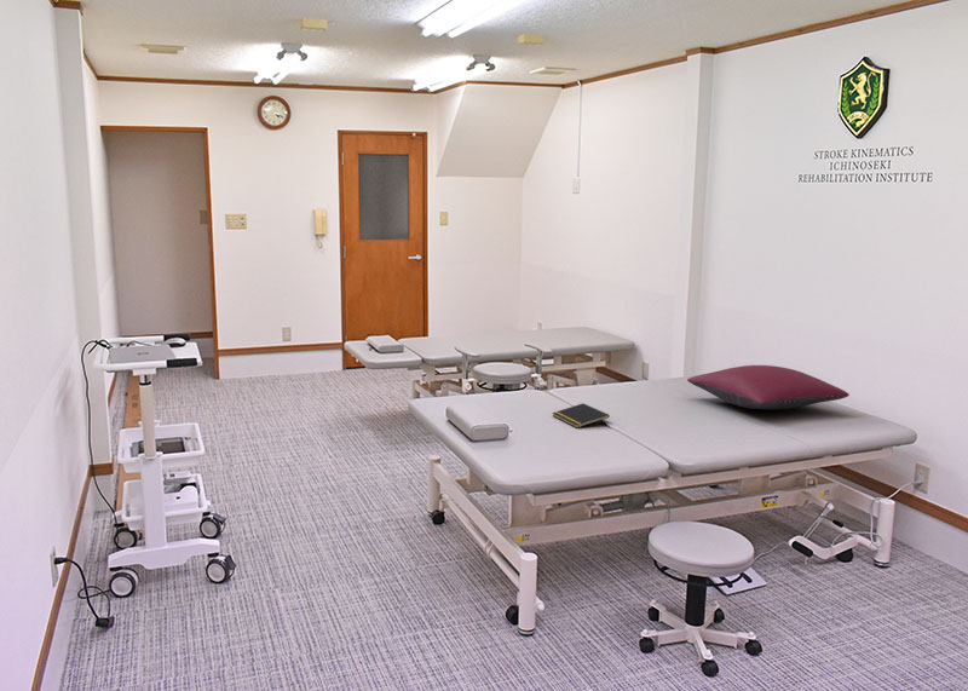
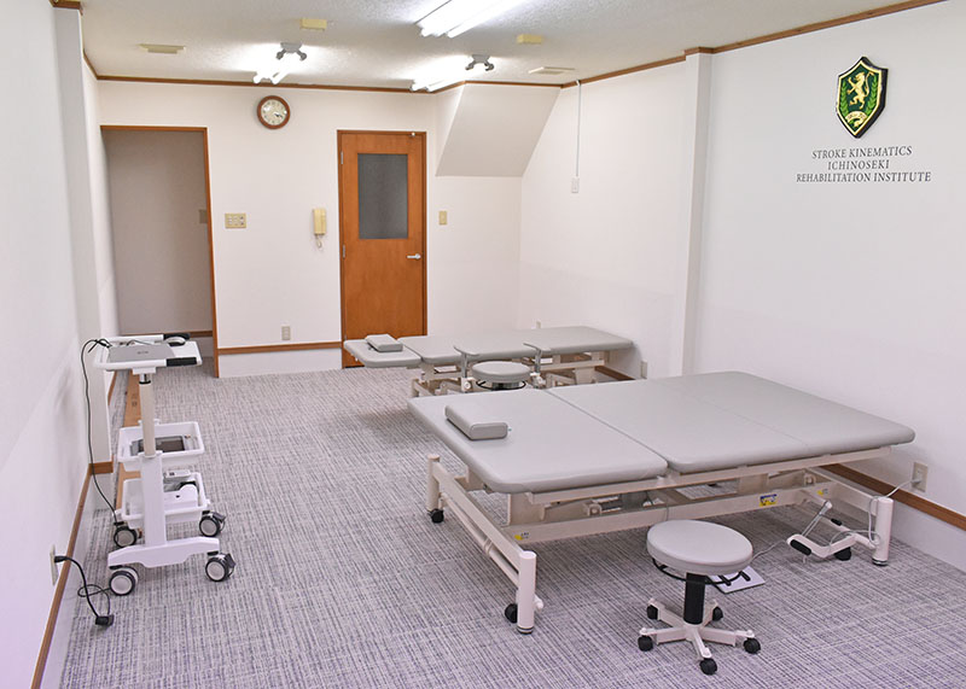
- pillow (765, 386)
- notepad (580, 415)
